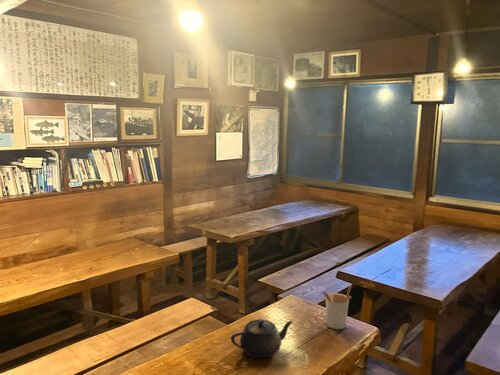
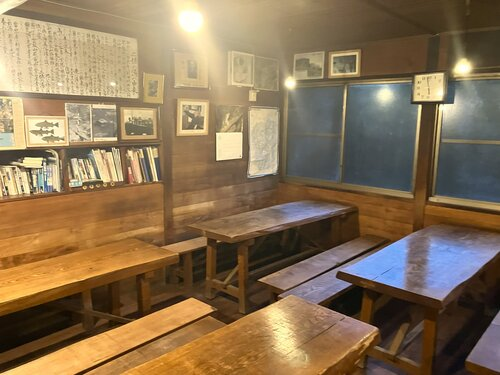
- utensil holder (338, 307)
- teapot (262, 335)
